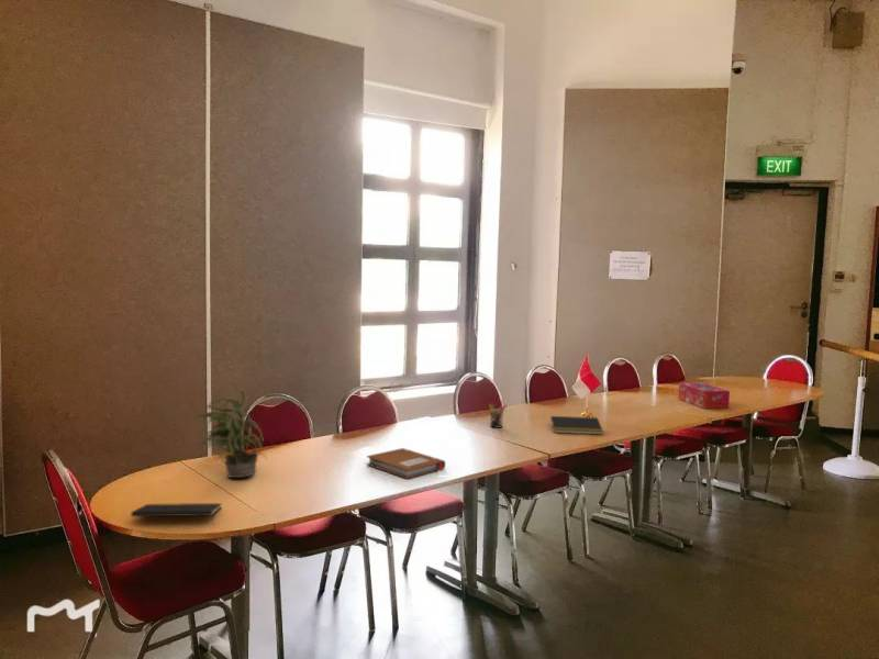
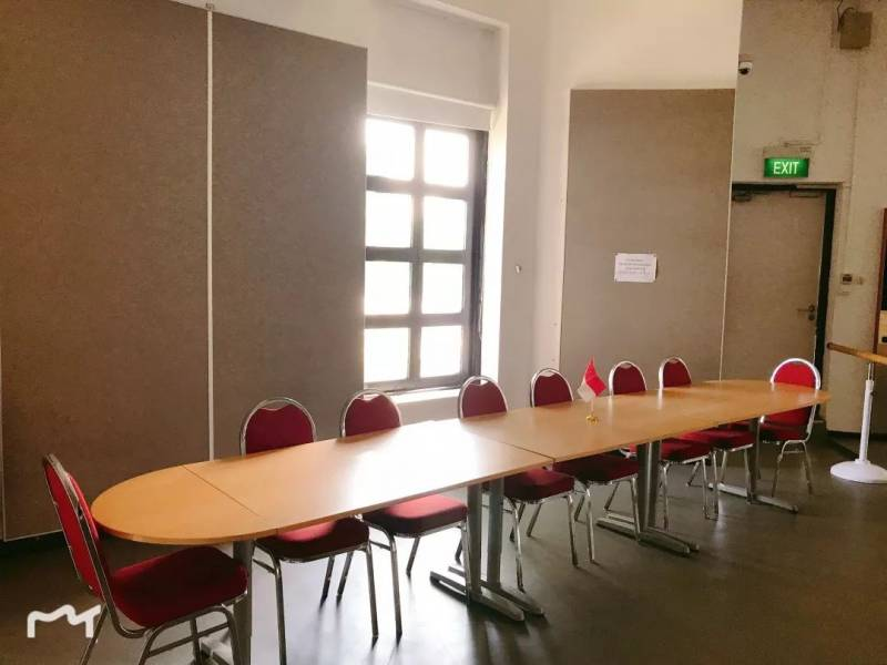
- notepad (576, 424)
- pen holder (496, 413)
- potted plant (234, 431)
- notepad (178, 509)
- notebook (407, 462)
- tissue box (703, 394)
